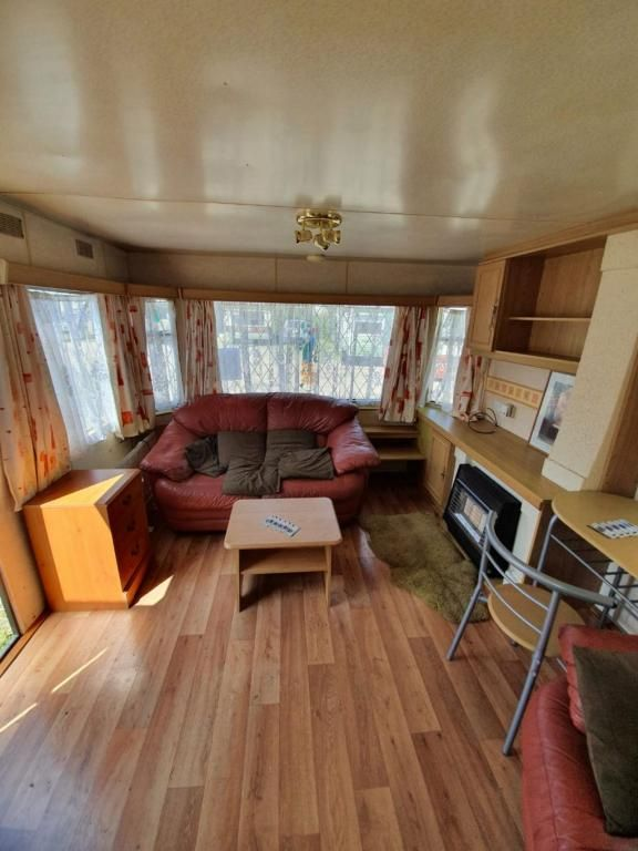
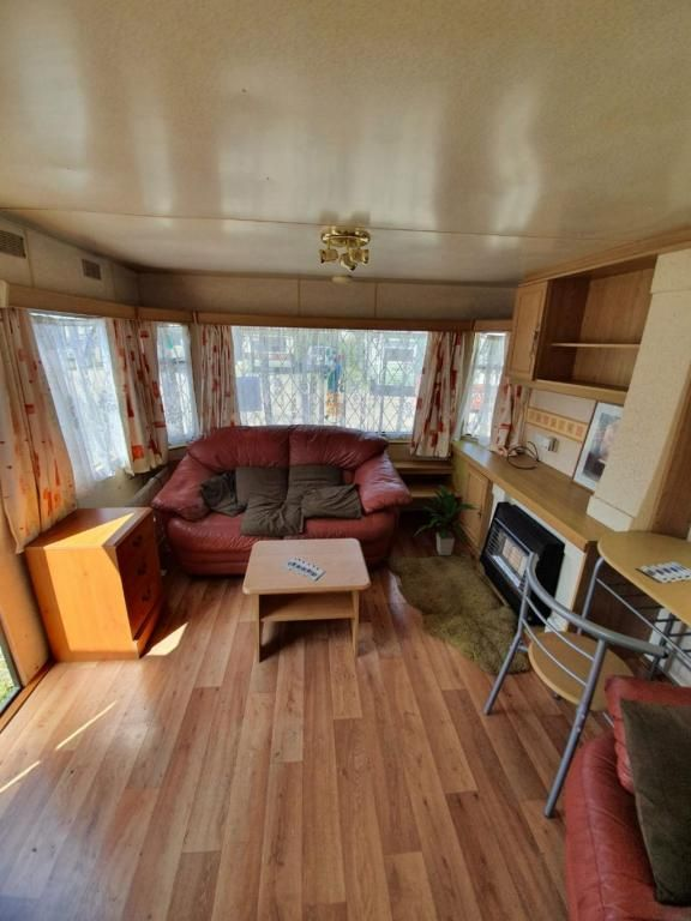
+ indoor plant (444, 519)
